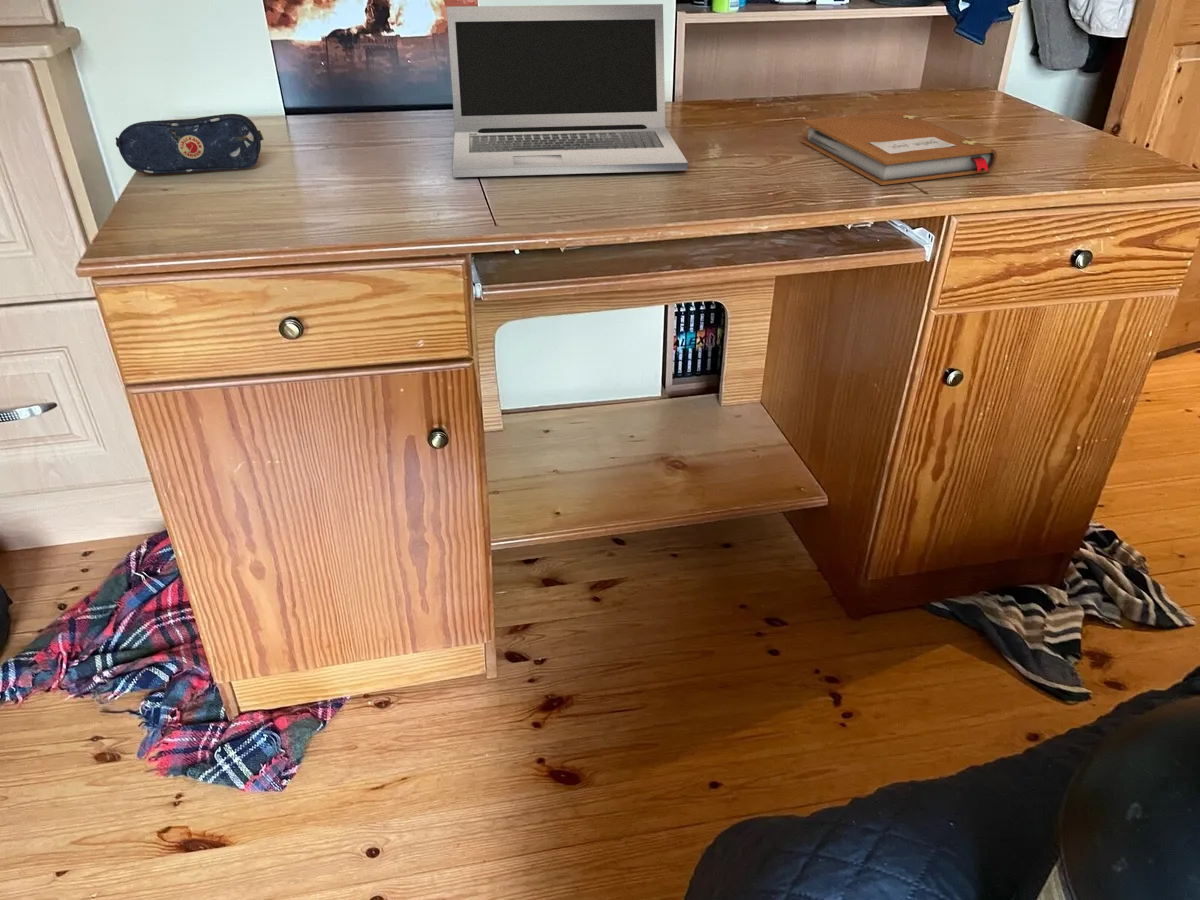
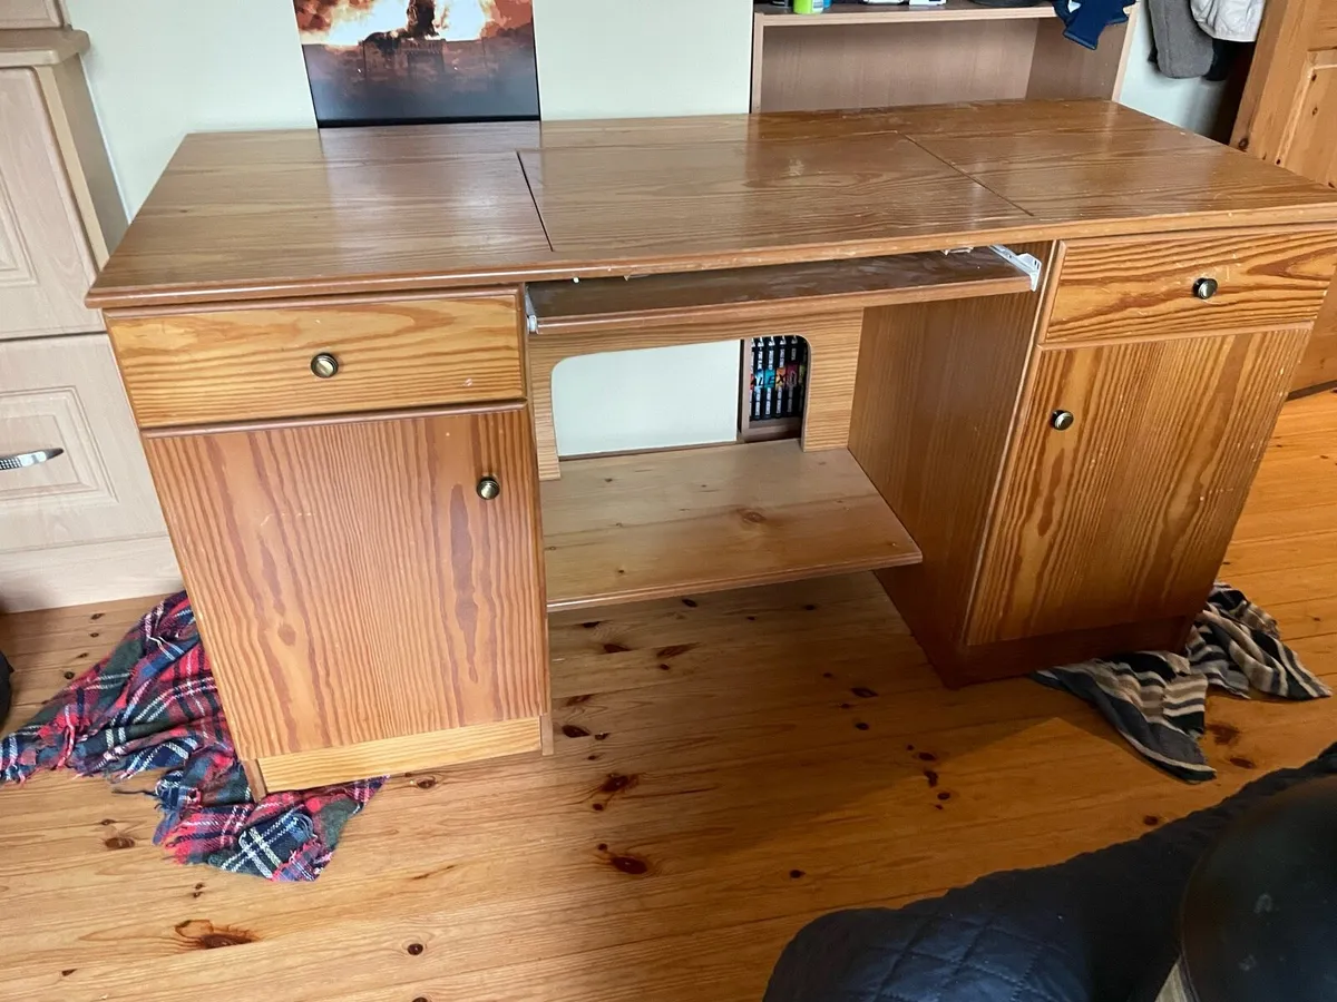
- notebook (897, 146)
- pencil case (191, 144)
- laptop (563, 87)
